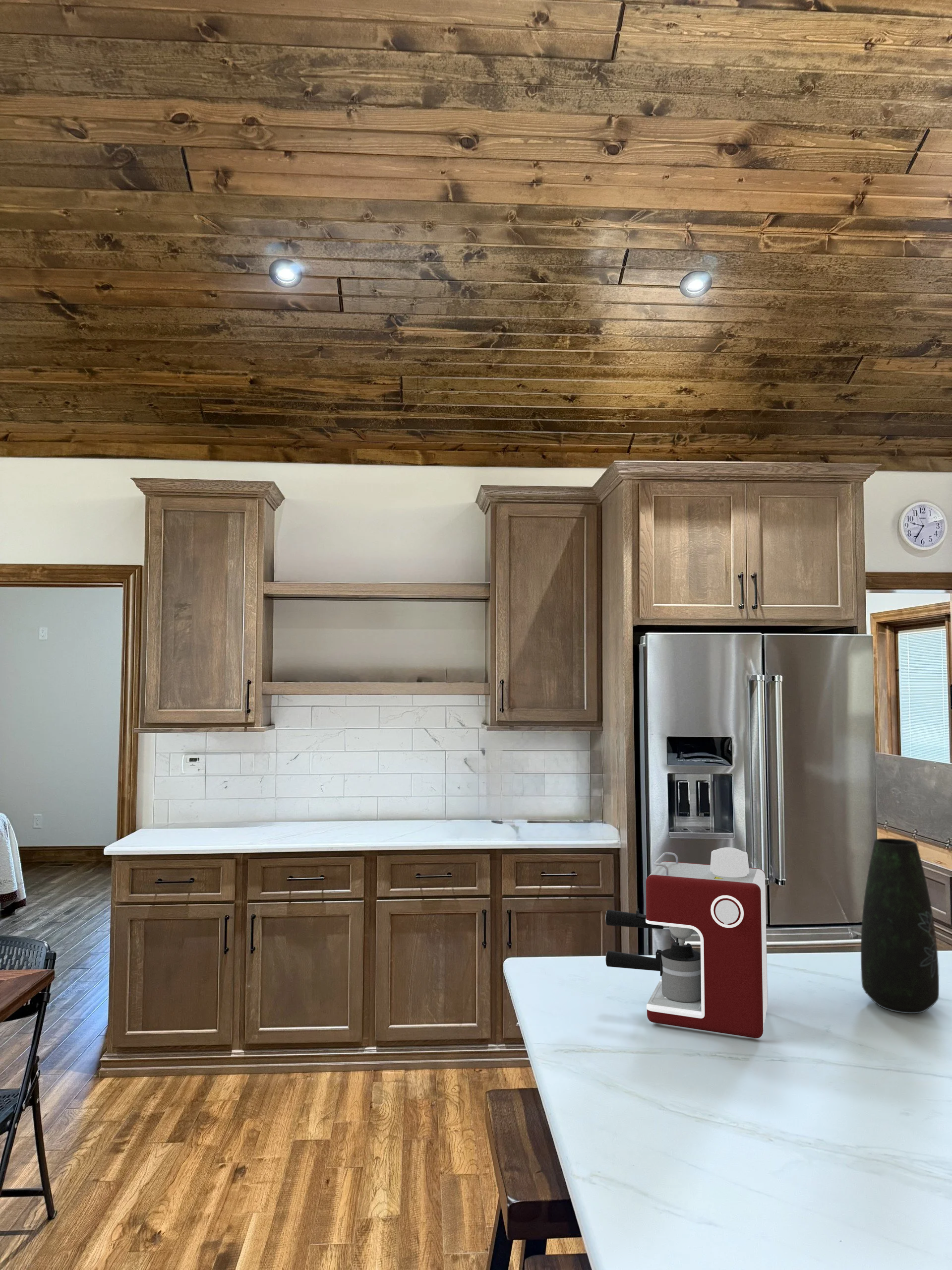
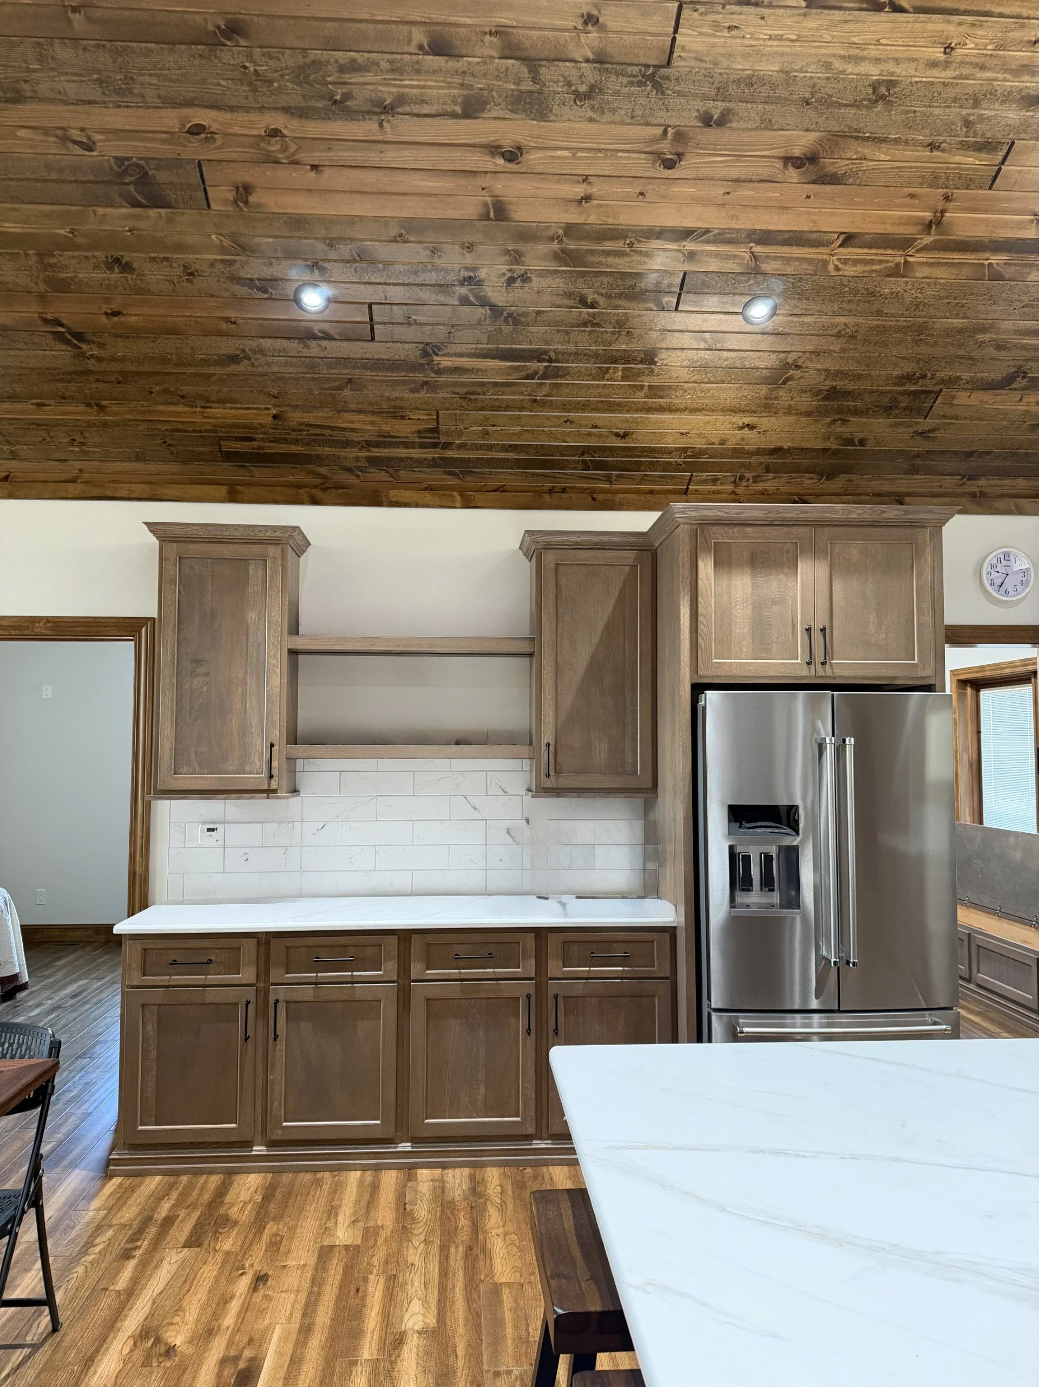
- coffee maker (682, 928)
- vase (897, 922)
